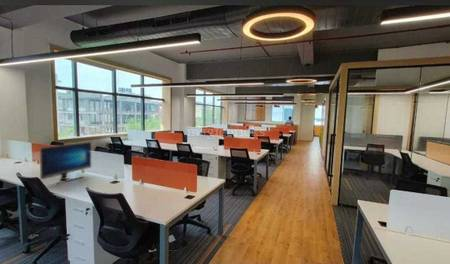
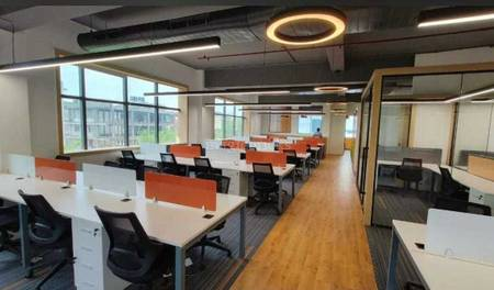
- computer monitor (67, 162)
